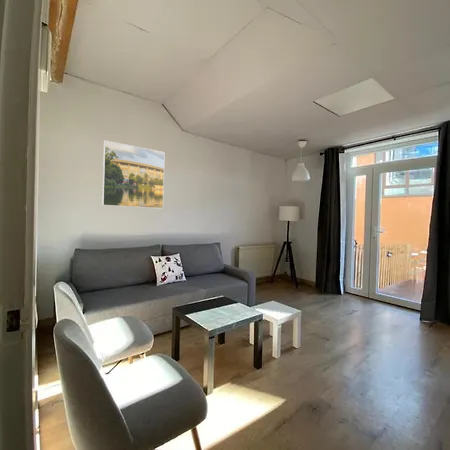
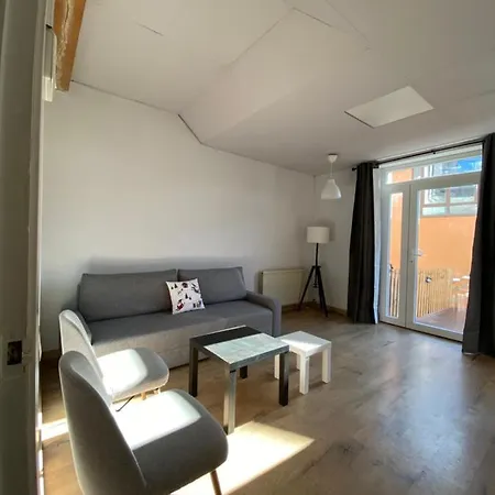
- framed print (135, 177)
